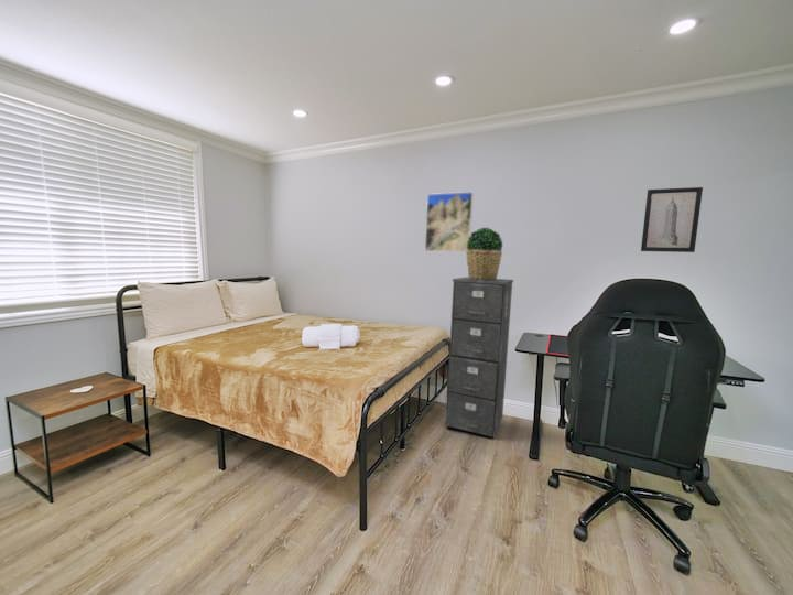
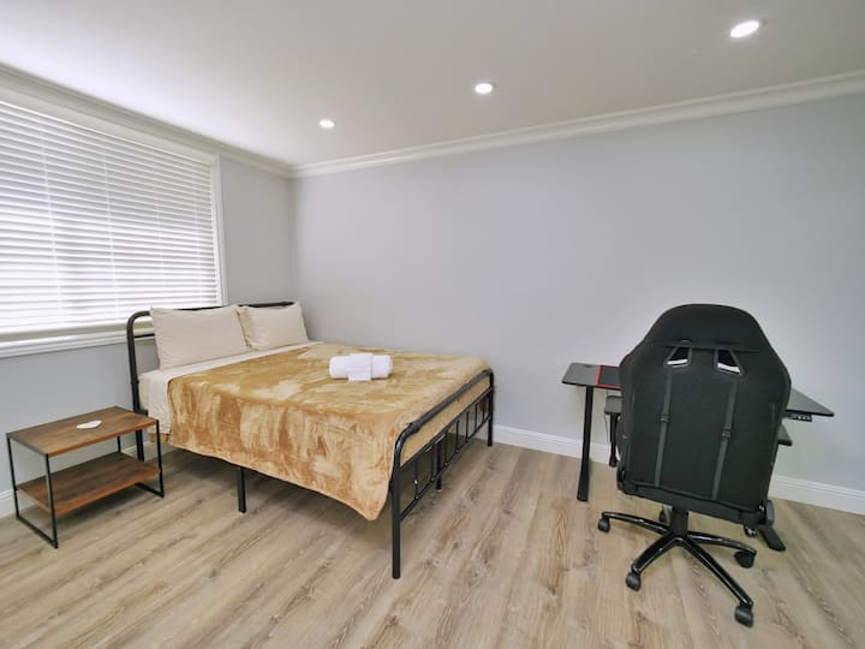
- potted plant (484, 253)
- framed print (448, 223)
- wall art (670, 220)
- filing cabinet (478, 353)
